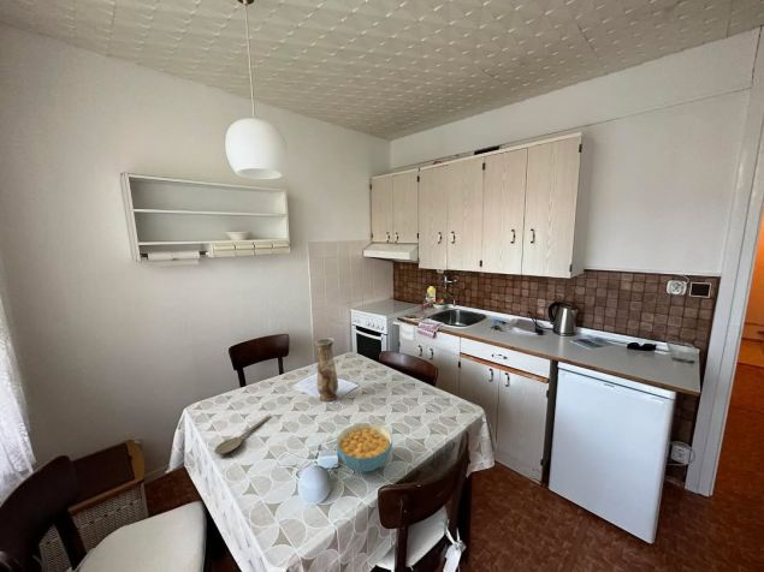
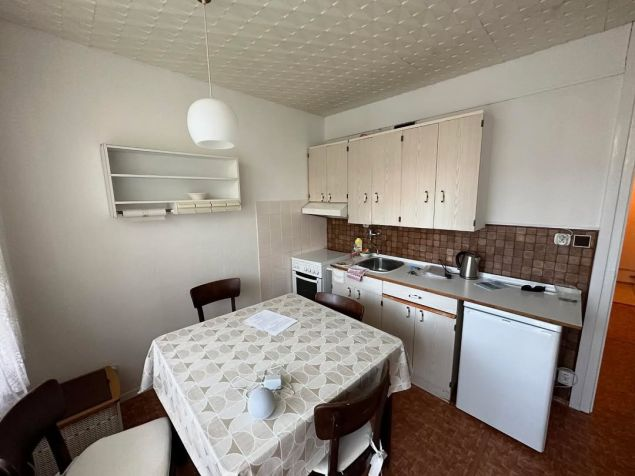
- vase (326, 369)
- wooden spoon (247, 431)
- cereal bowl (365, 452)
